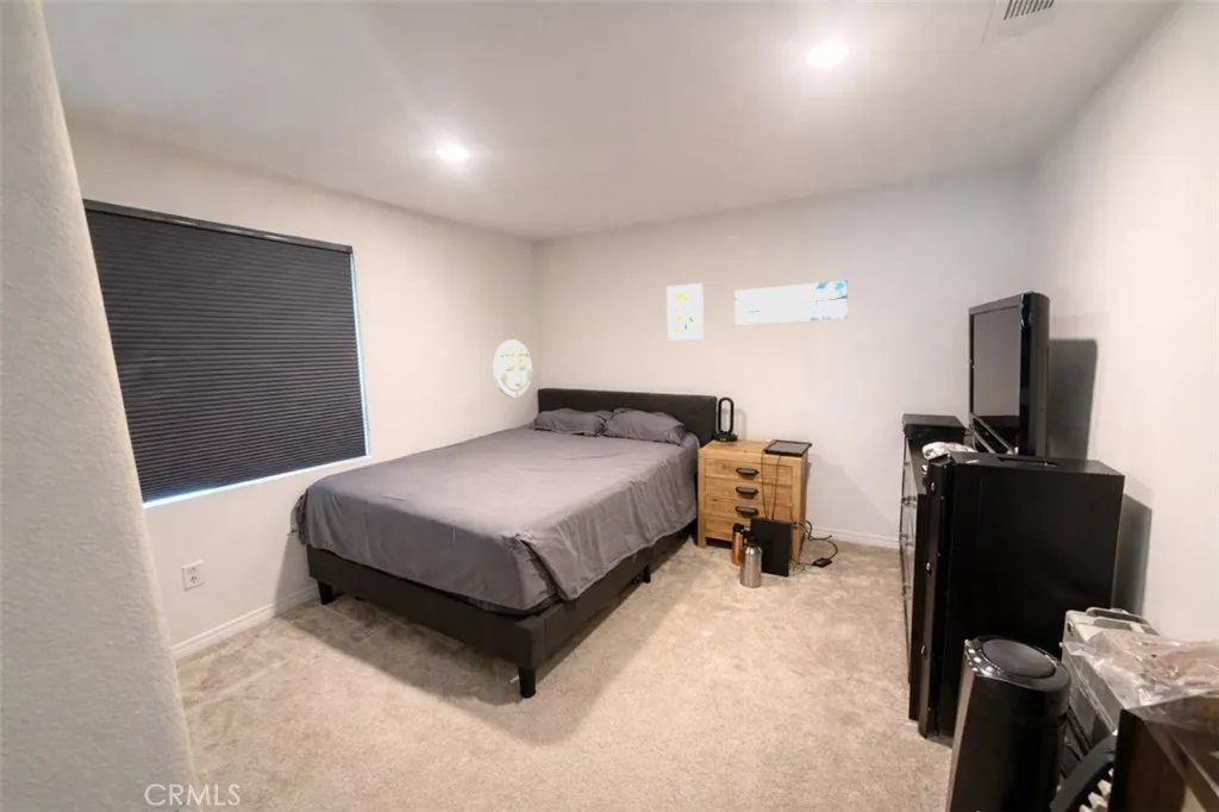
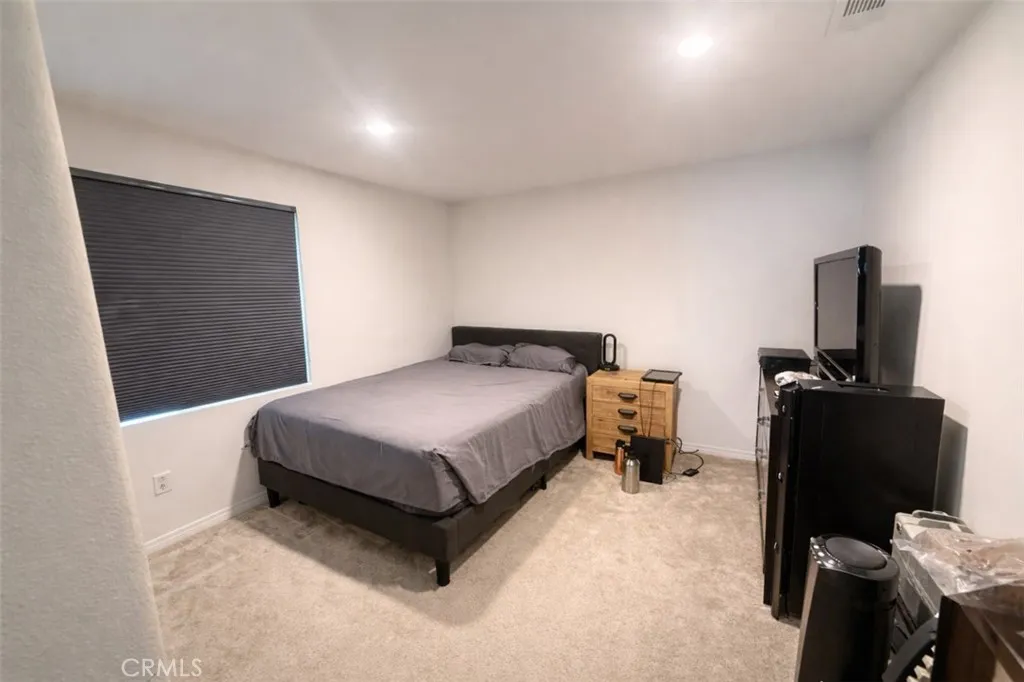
- wall art (788, 304)
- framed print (684, 312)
- wall decoration (514, 368)
